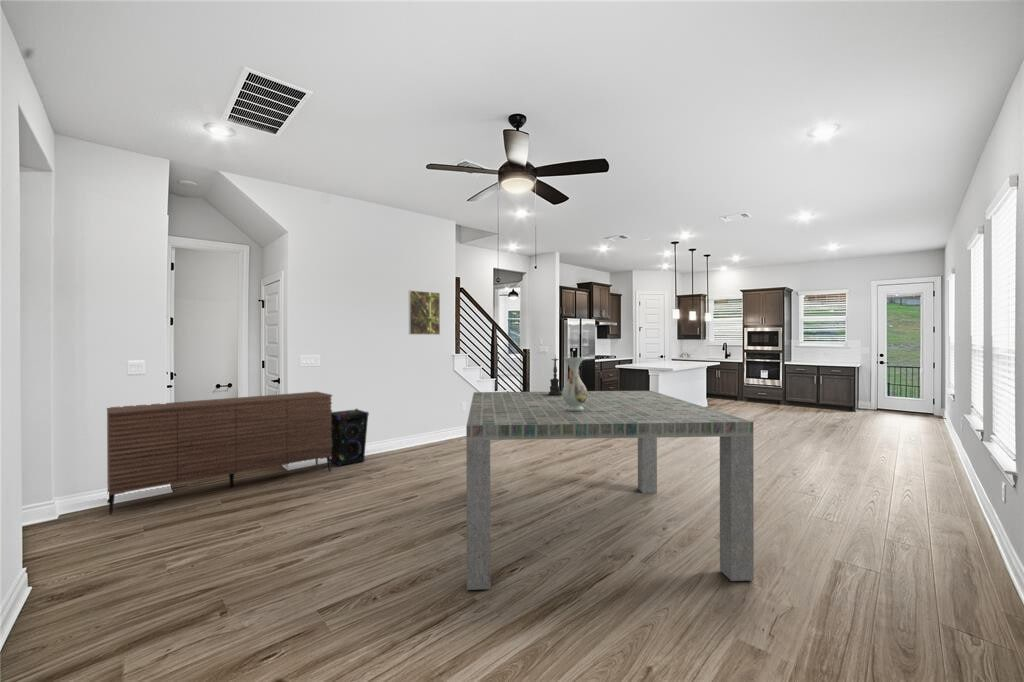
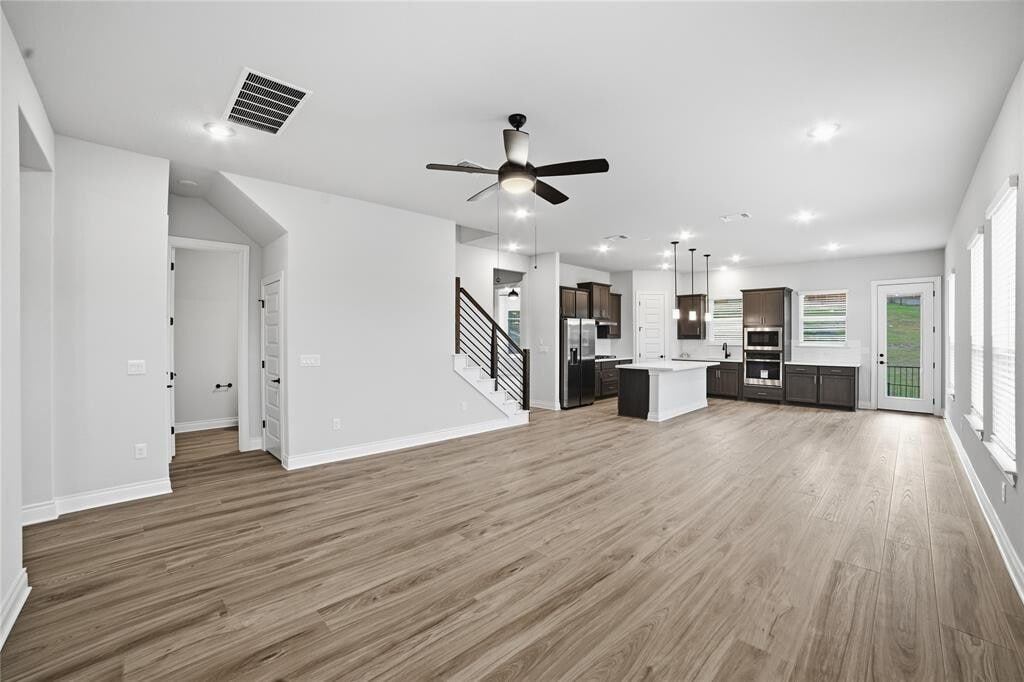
- vase (574, 383)
- candle holder (554, 373)
- speaker (347, 436)
- dining table (582, 438)
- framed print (424, 313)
- sideboard (230, 443)
